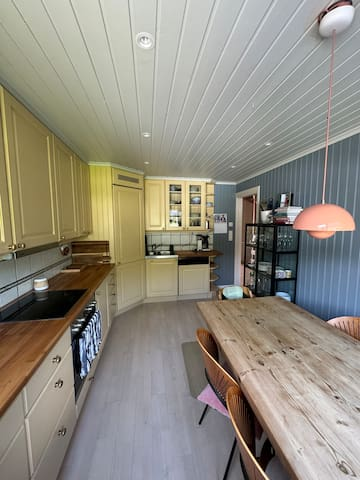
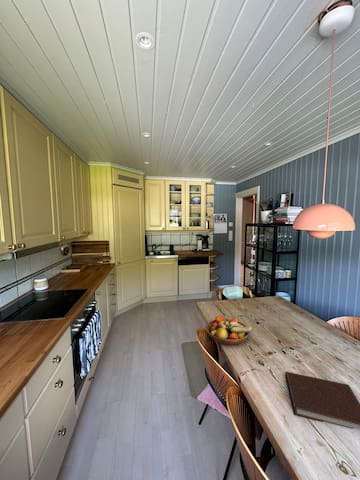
+ fruit bowl (227, 326)
+ notebook (322, 398)
